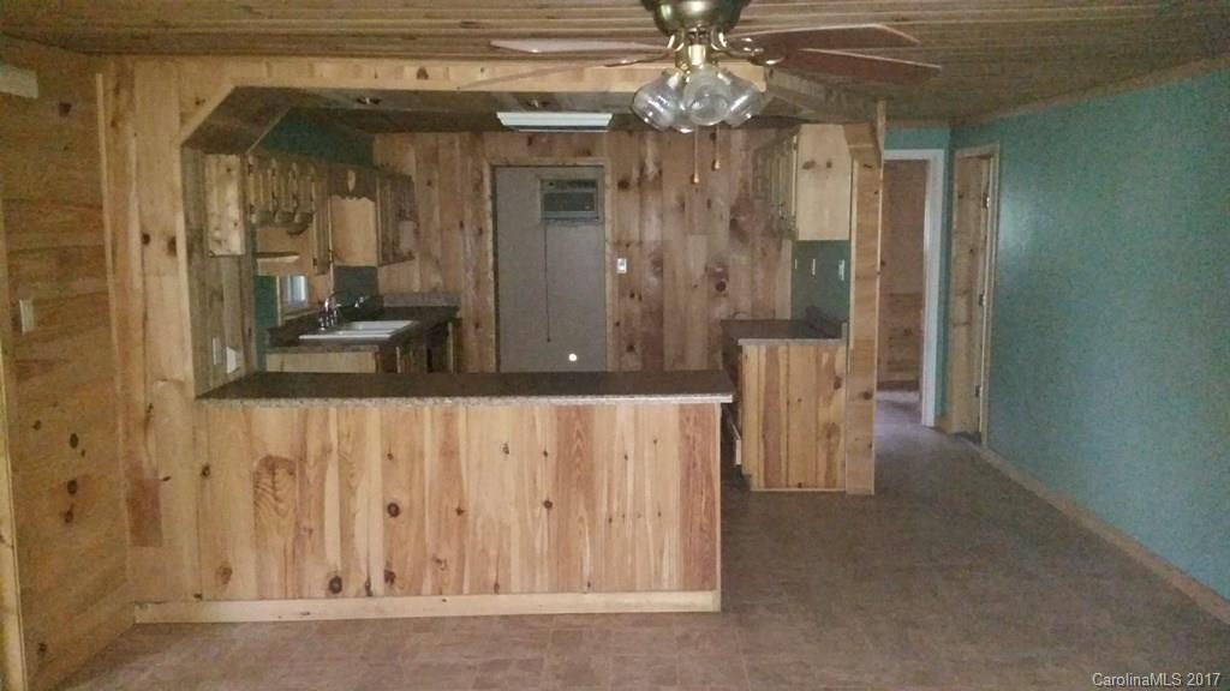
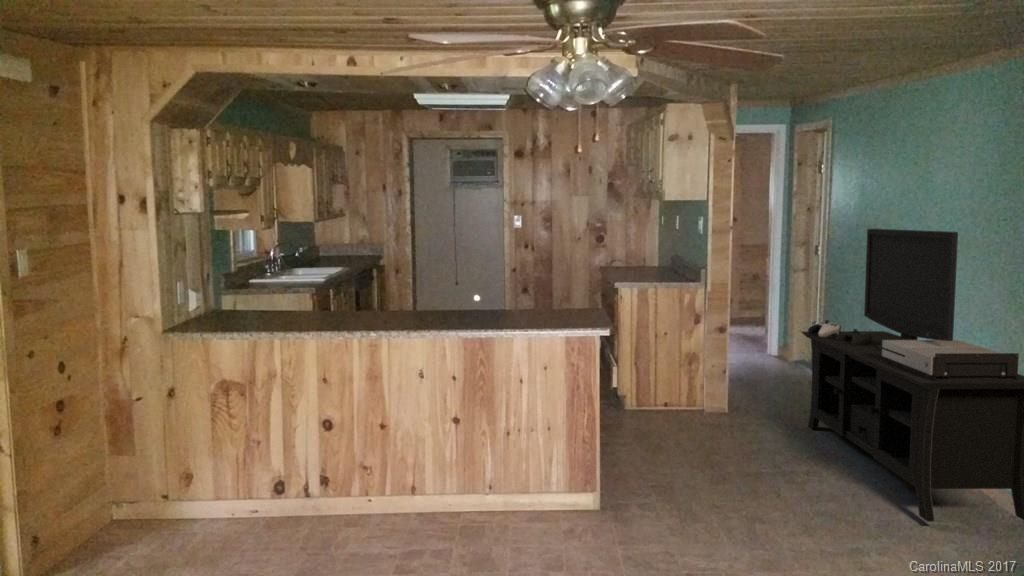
+ media console (900, 350)
